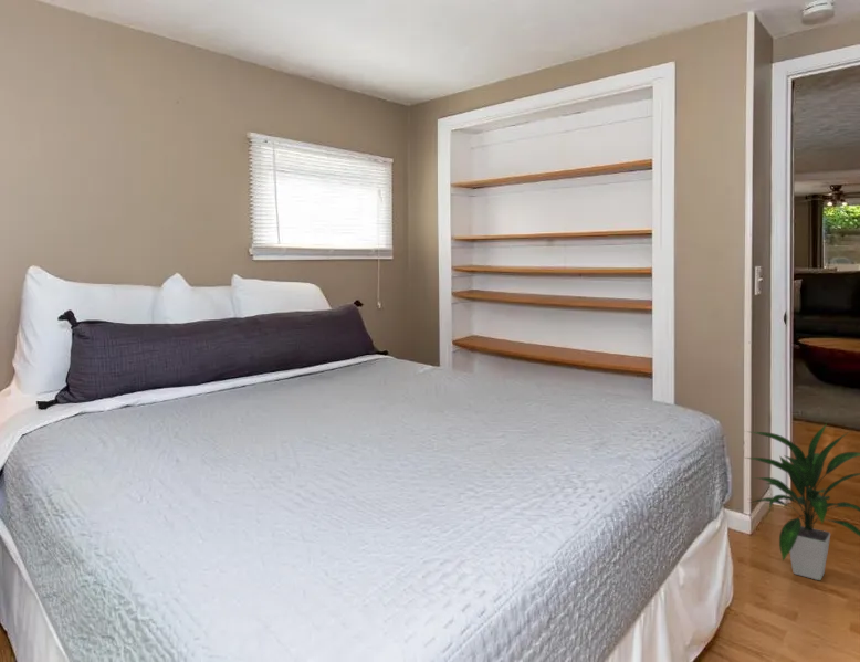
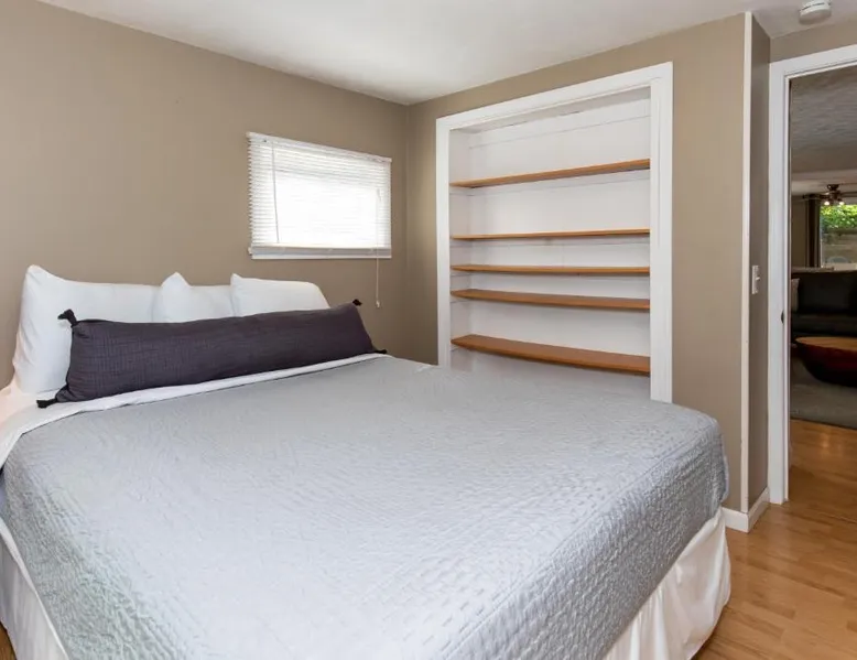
- indoor plant (806, 497)
